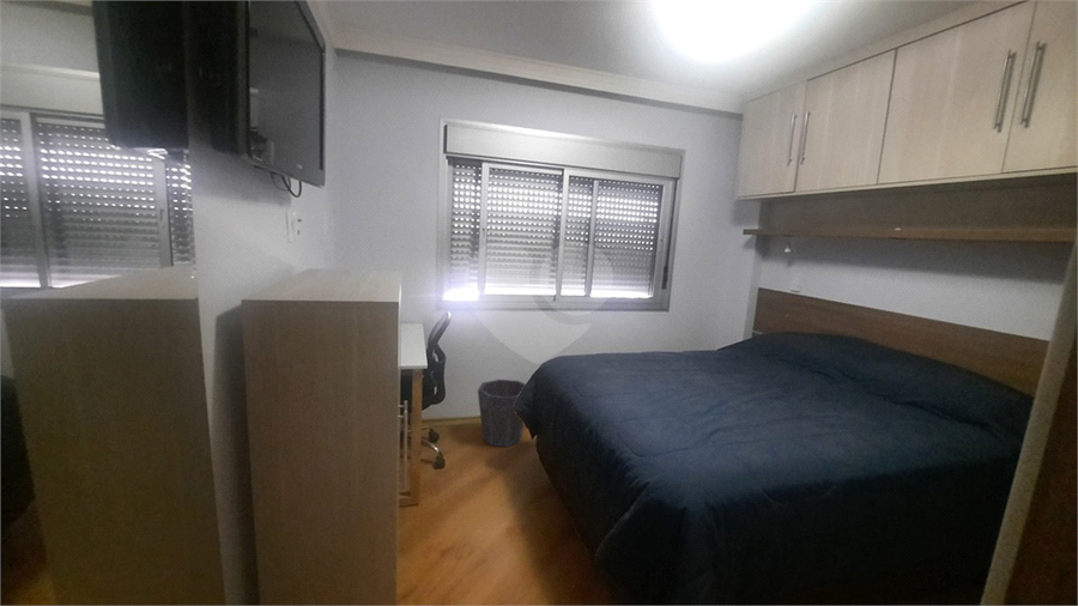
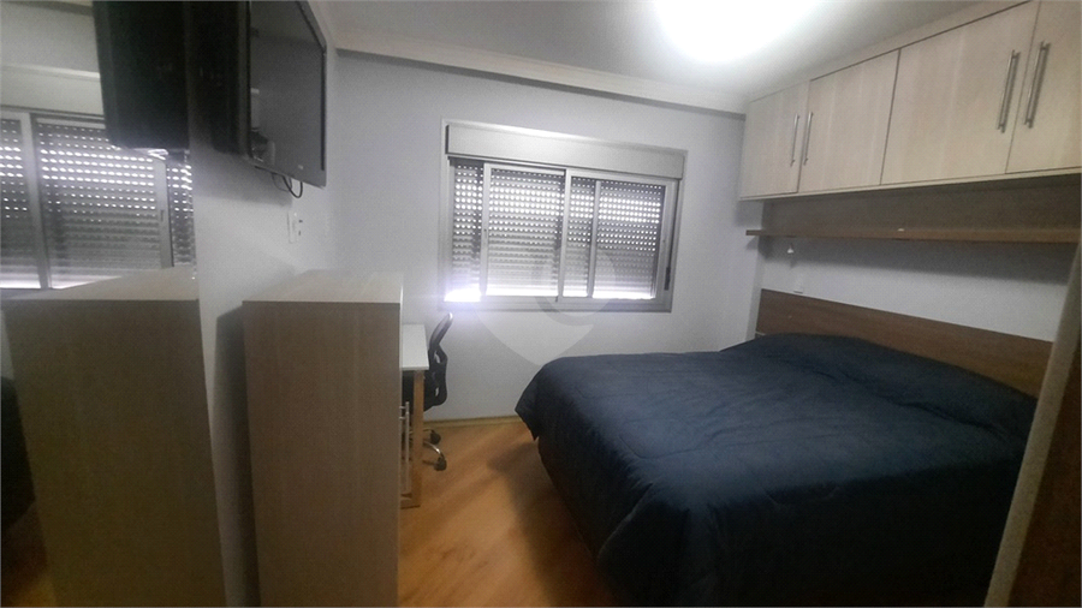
- waste bin (503, 412)
